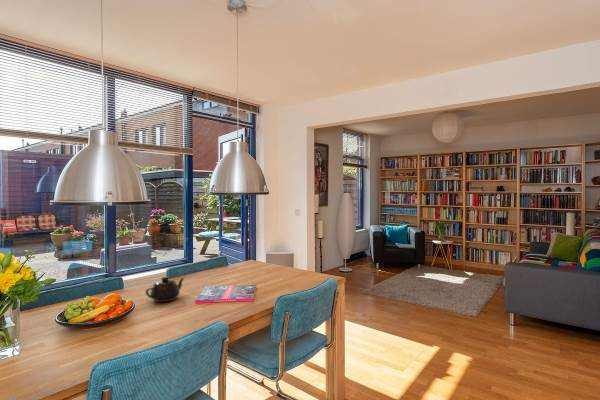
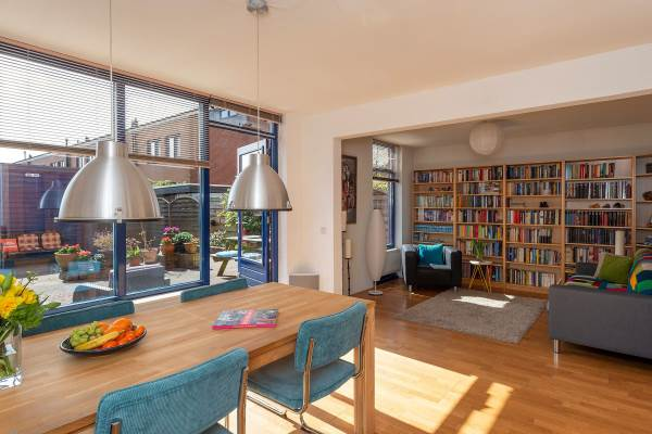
- teapot (166, 287)
